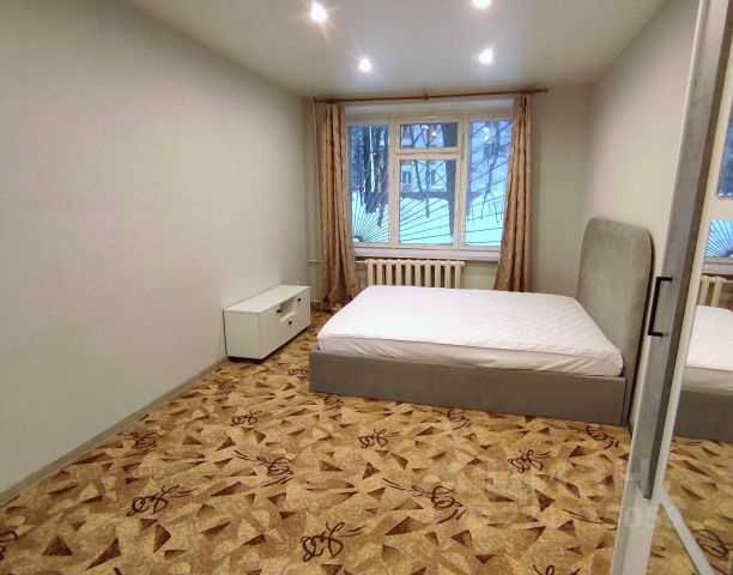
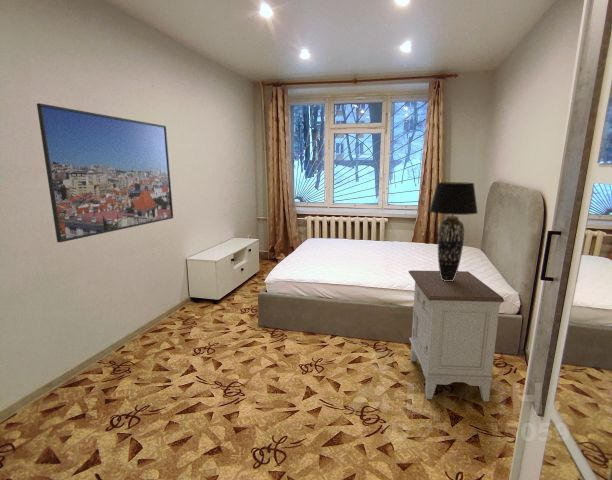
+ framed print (120, 174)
+ table lamp (451, 232)
+ nightstand (446, 331)
